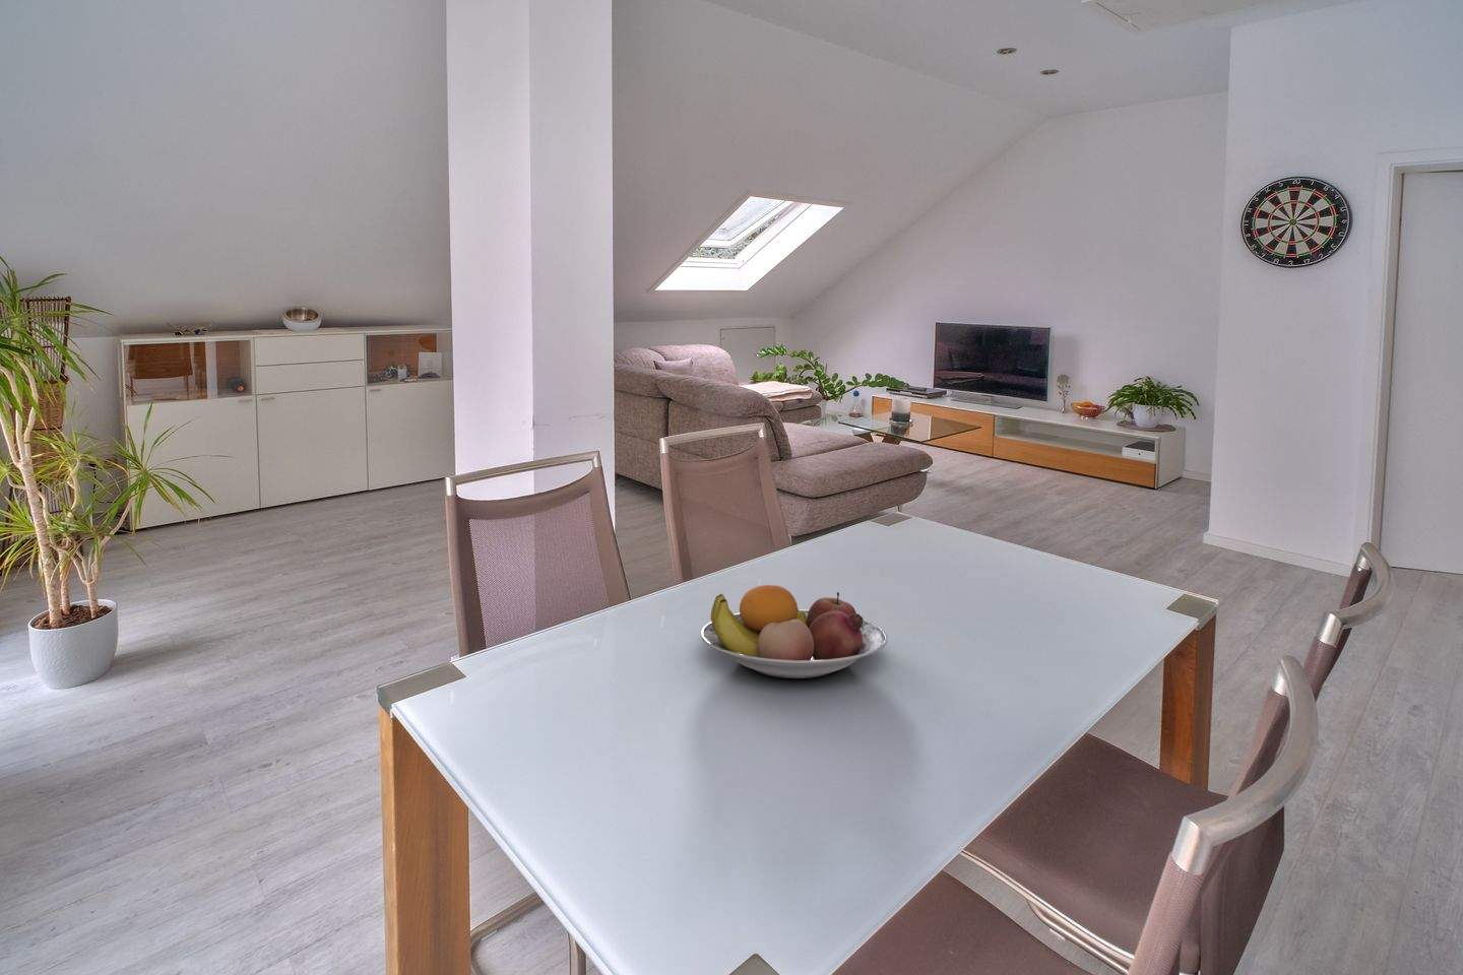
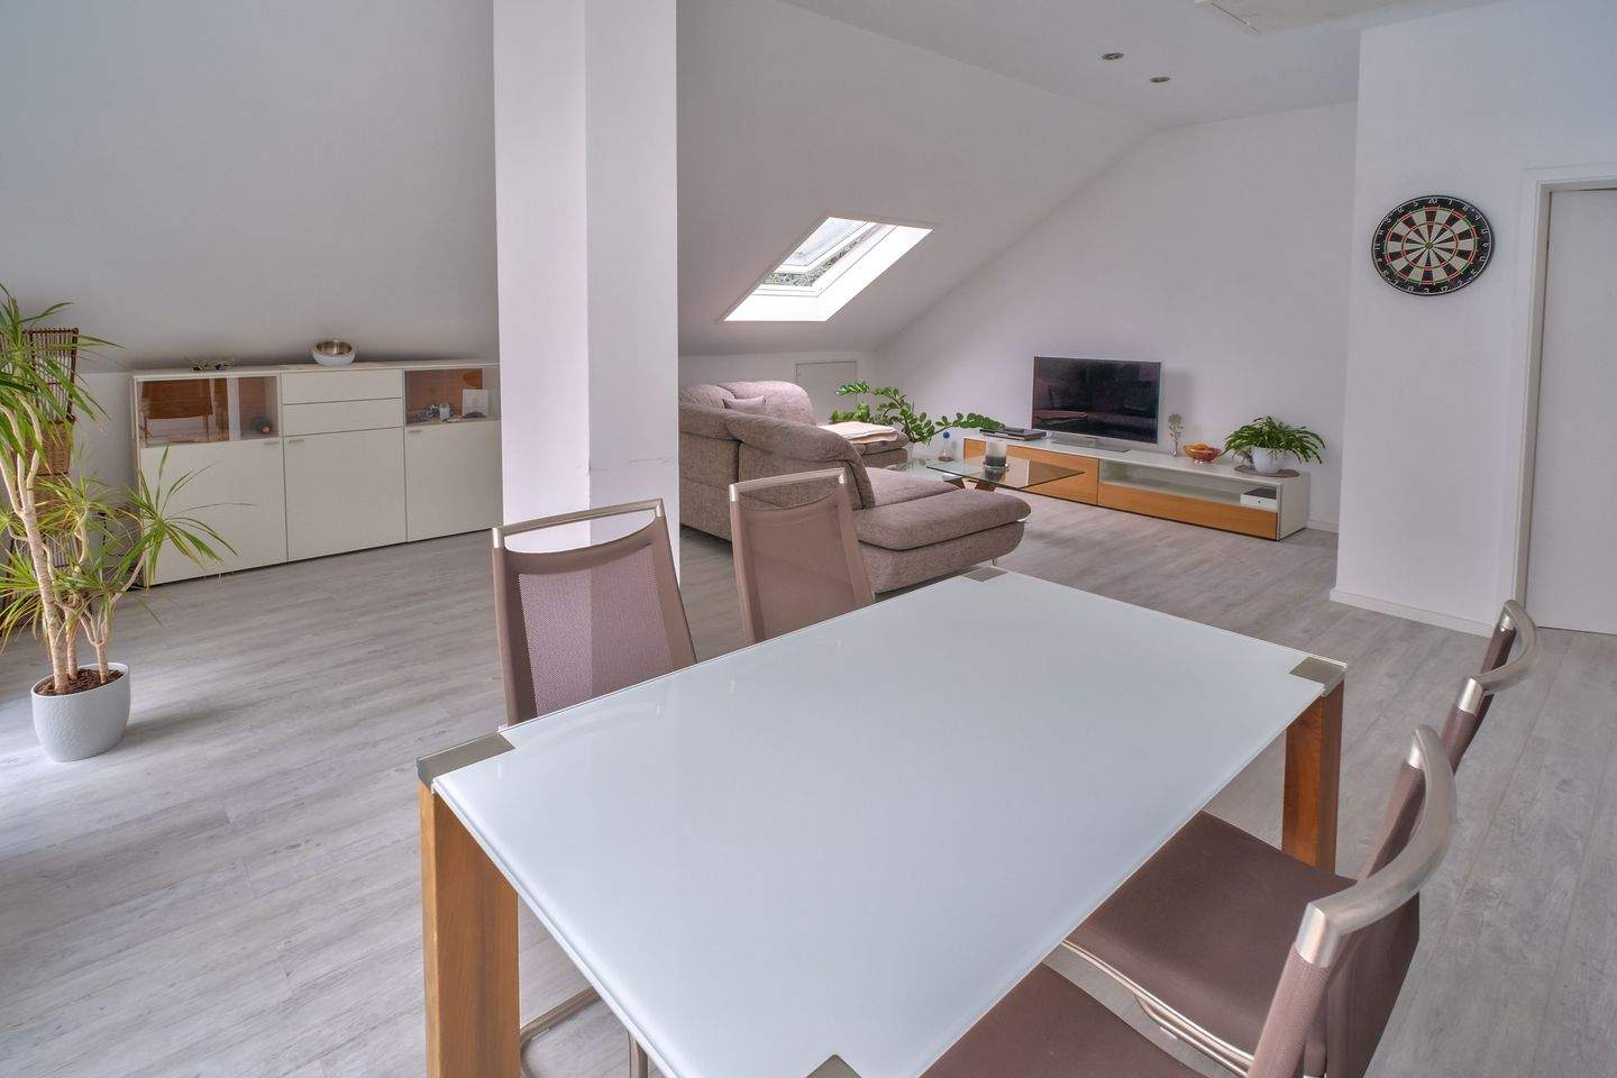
- fruit bowl (794, 625)
